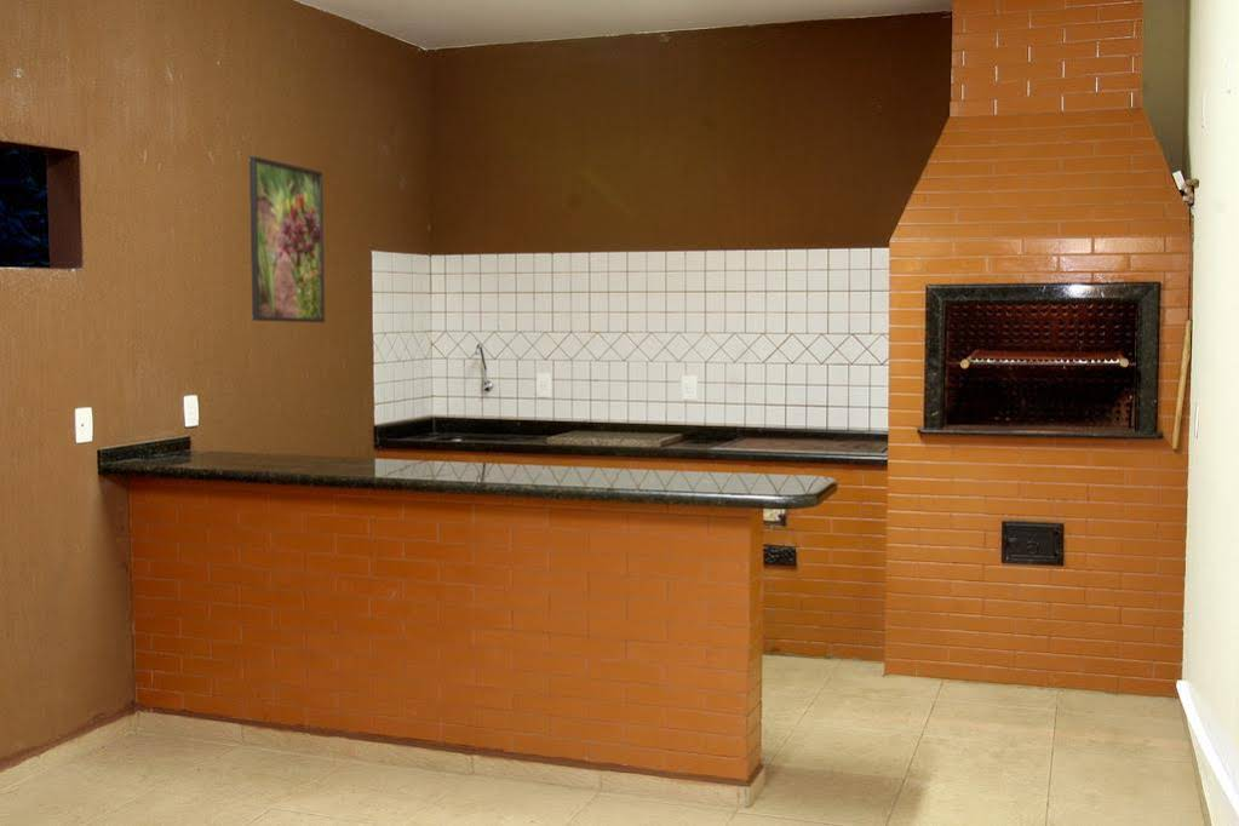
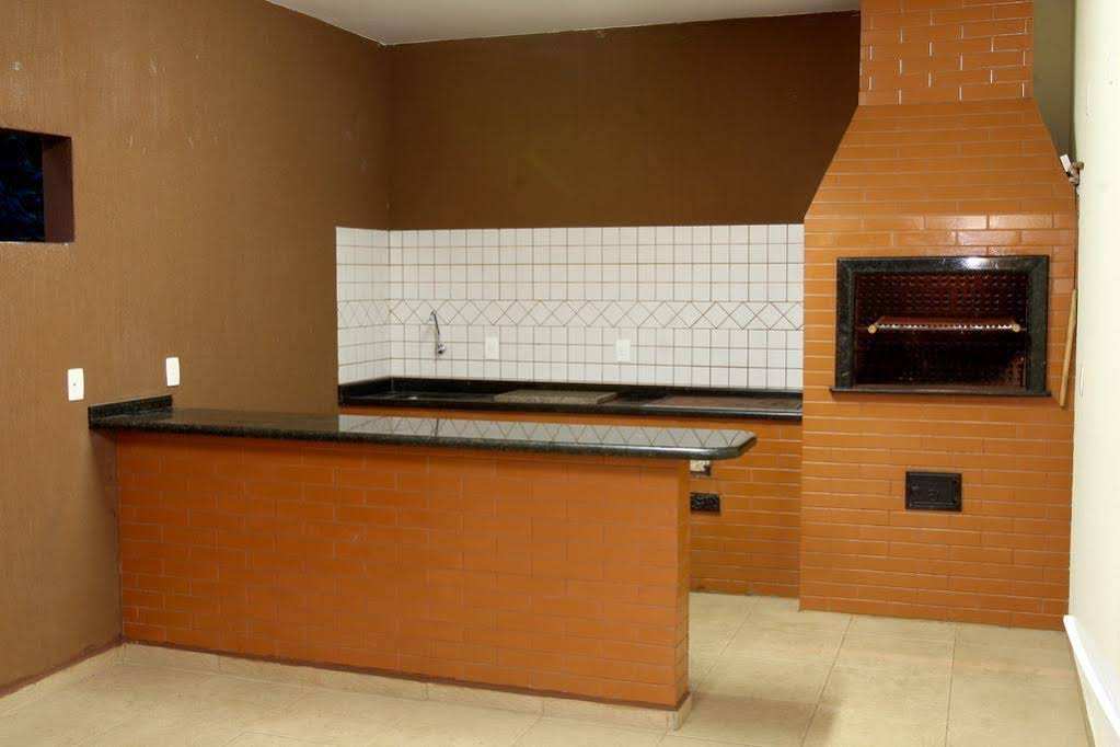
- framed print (288, 242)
